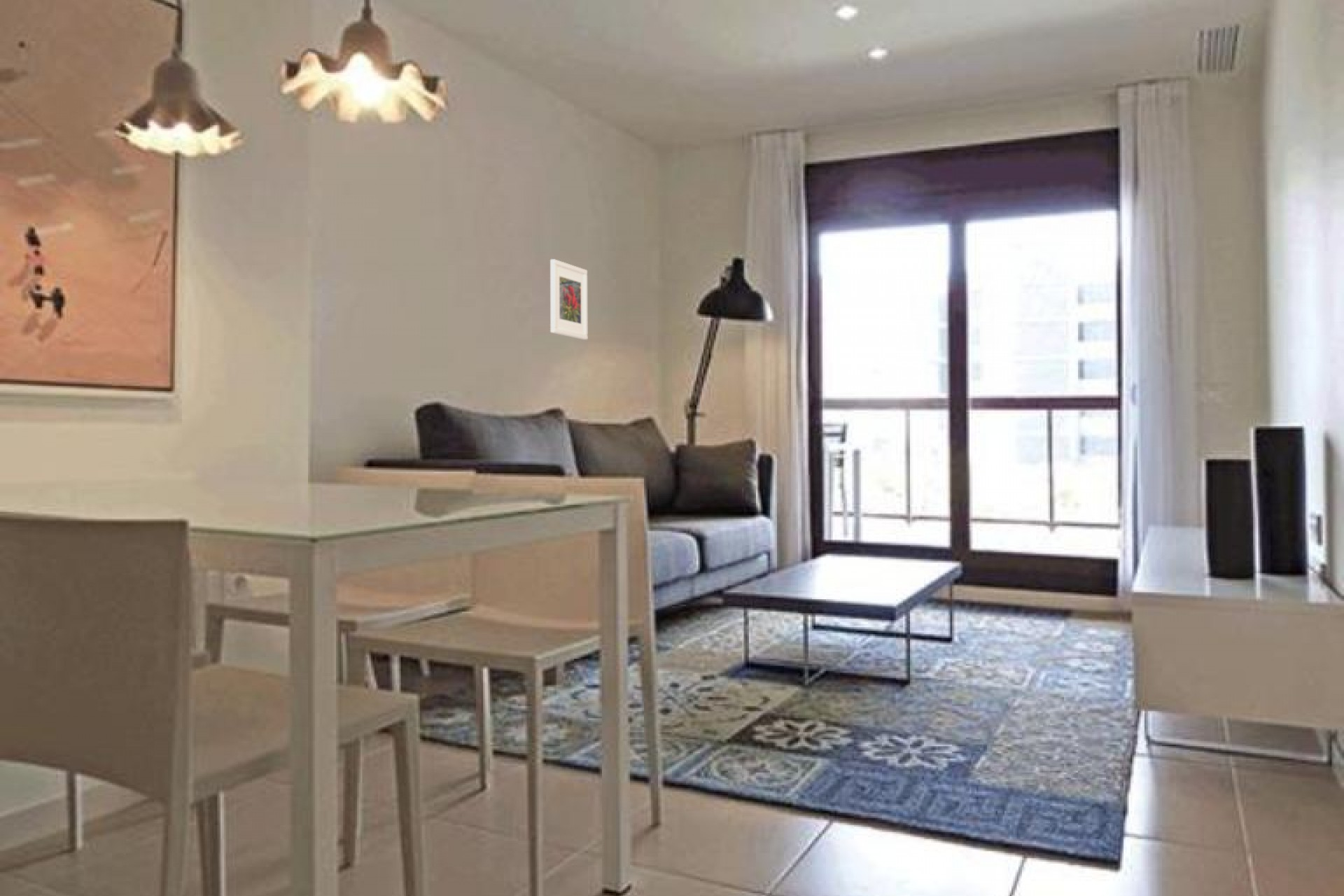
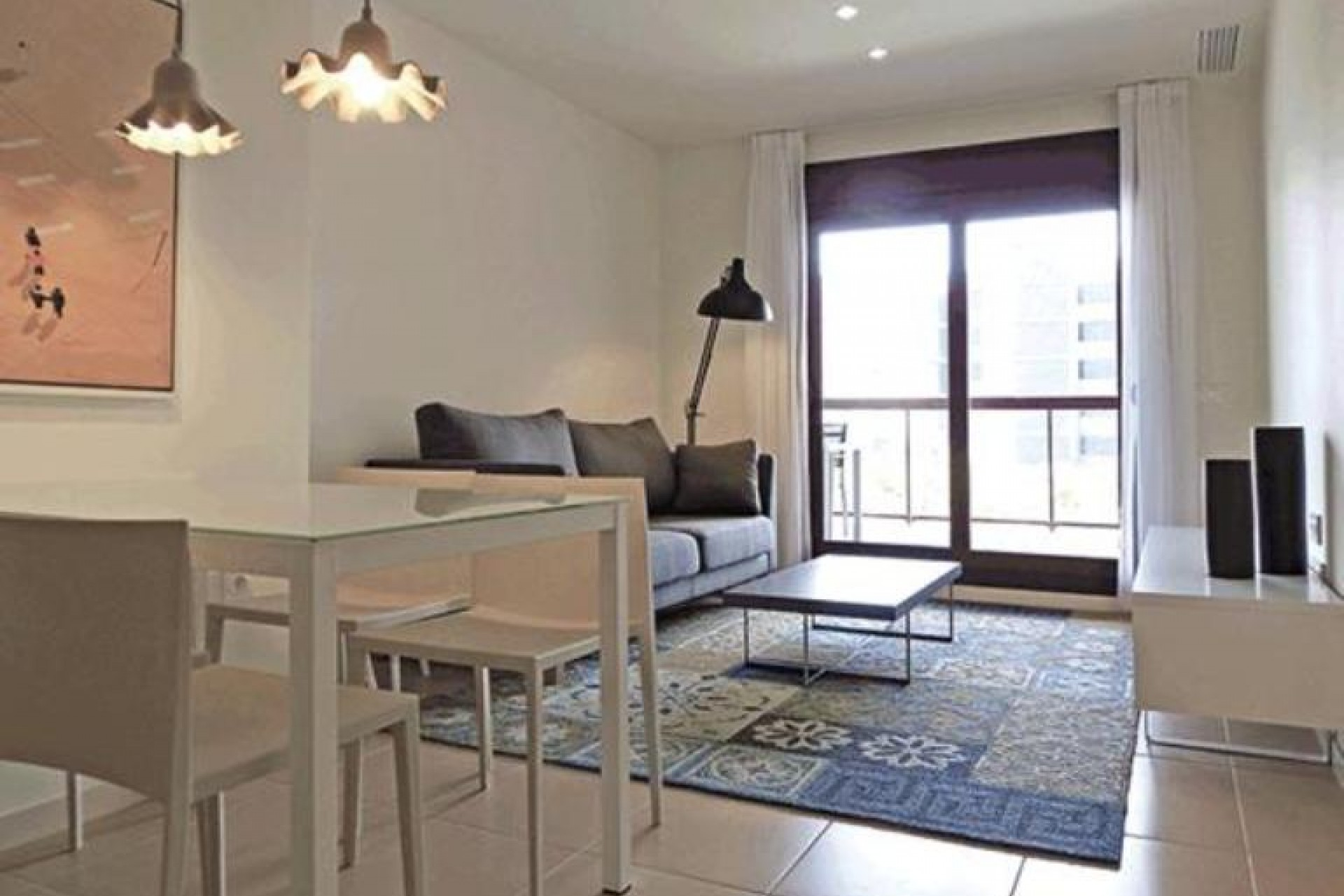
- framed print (569, 300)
